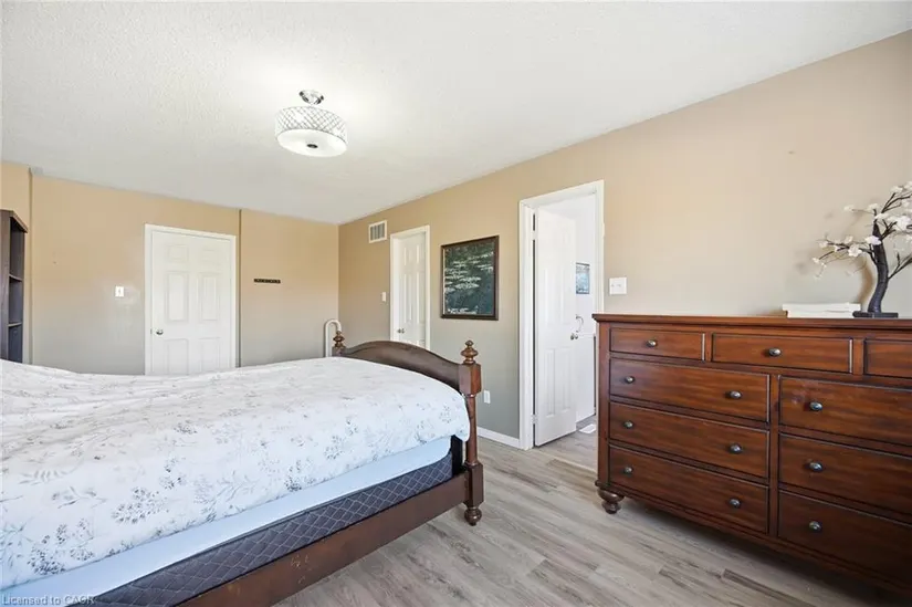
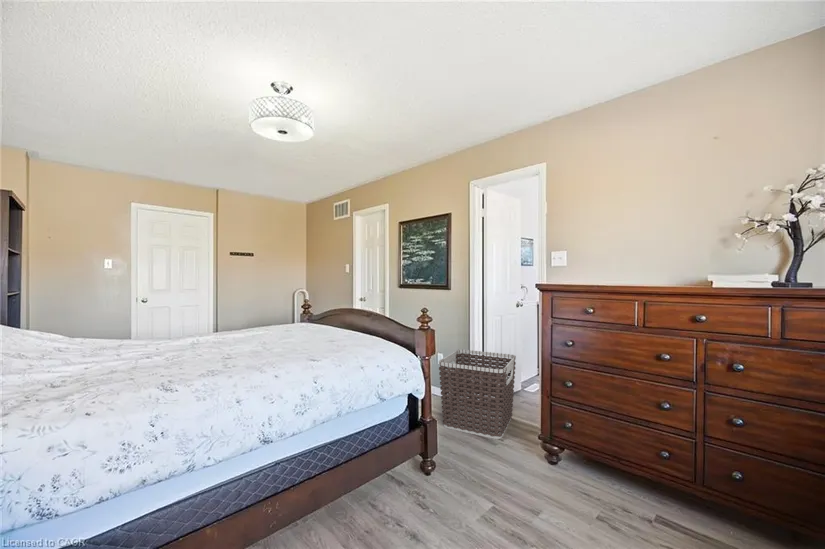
+ clothes hamper (478, 389)
